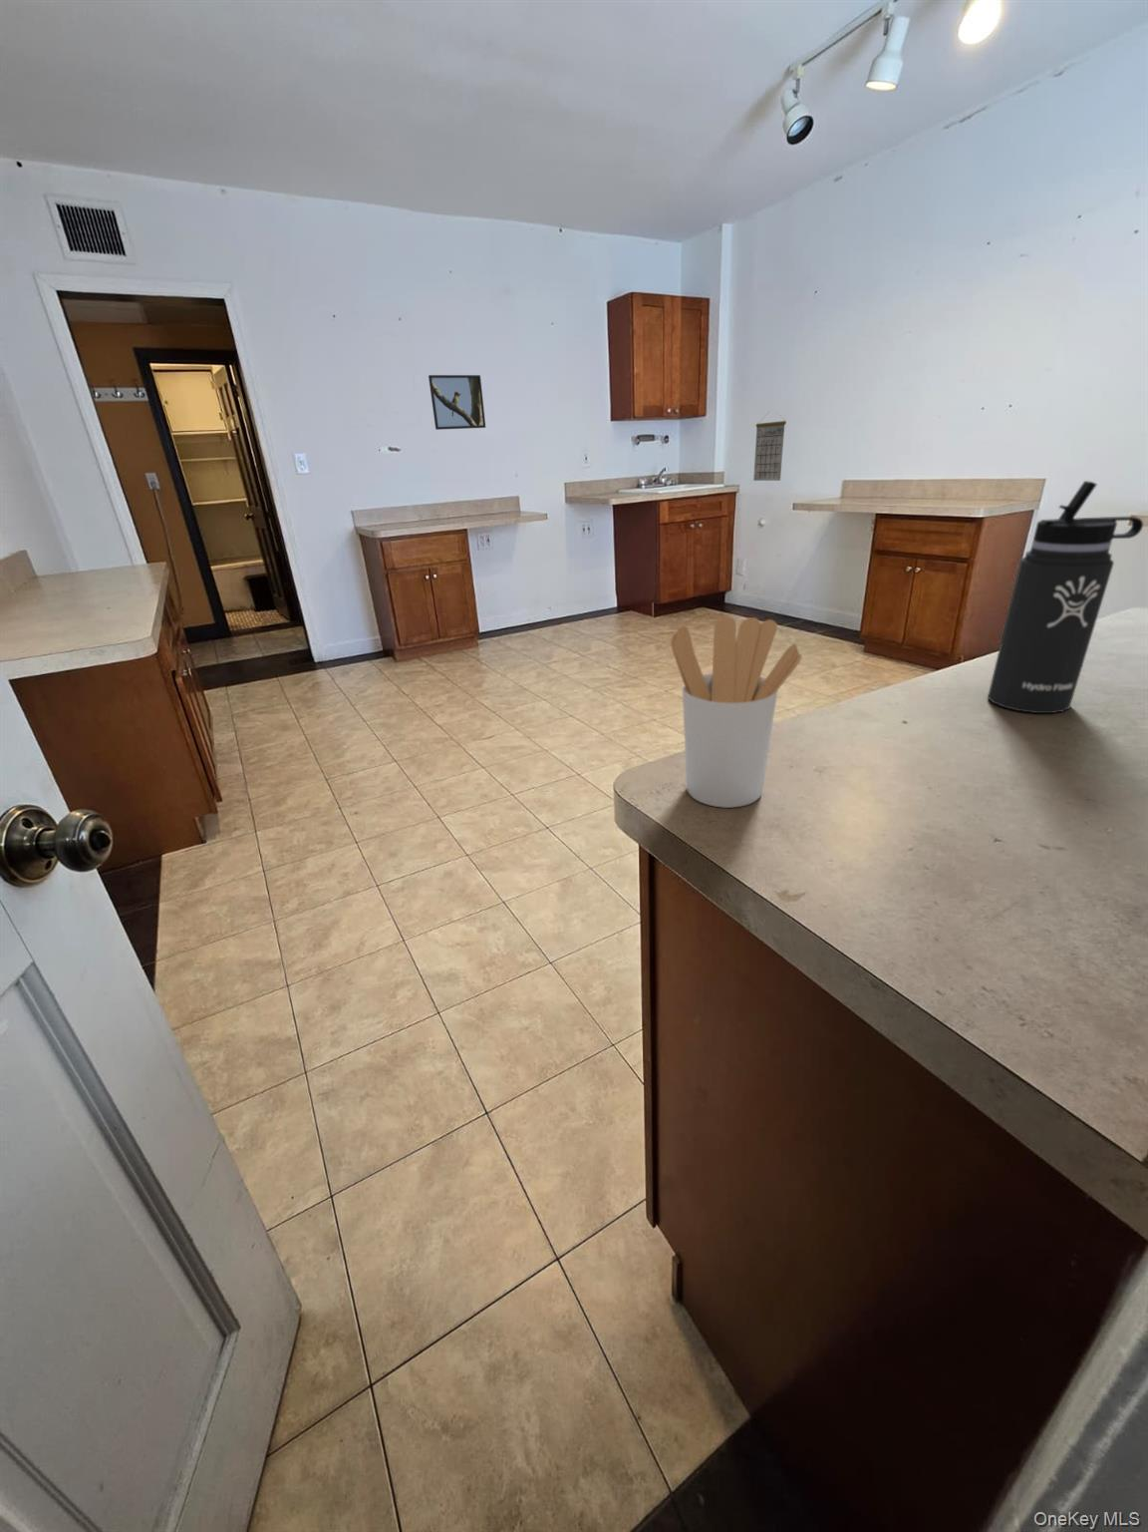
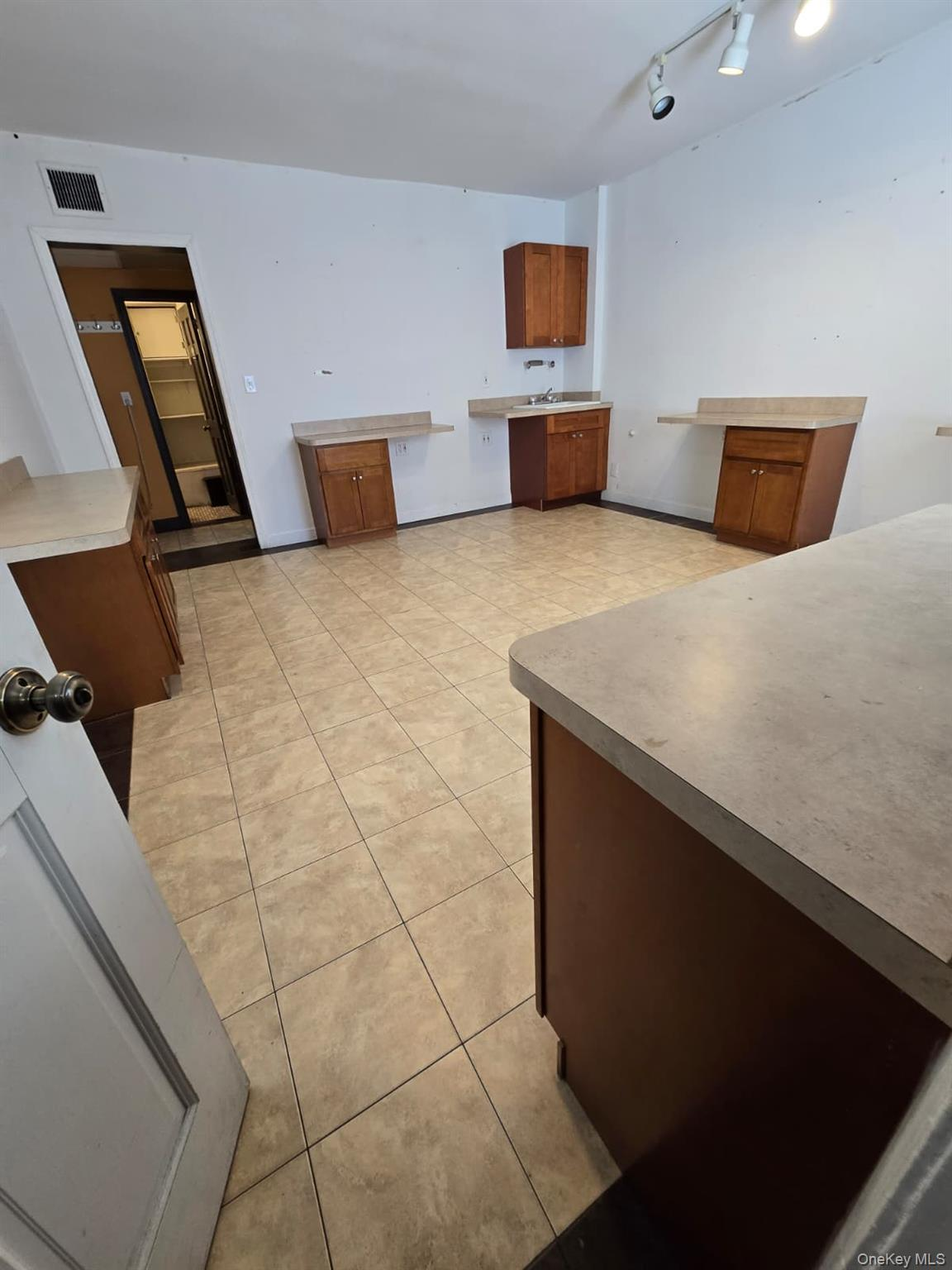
- calendar (769, 445)
- utensil holder (732, 706)
- thermos bottle (1065, 598)
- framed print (457, 402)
